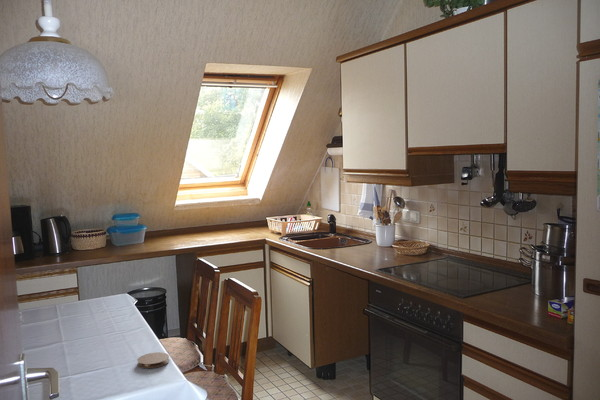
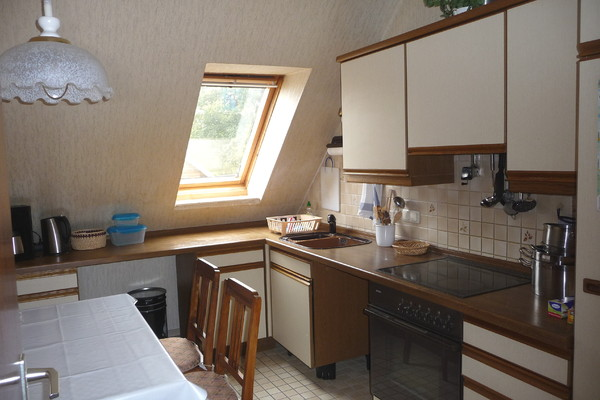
- coaster (153, 360)
